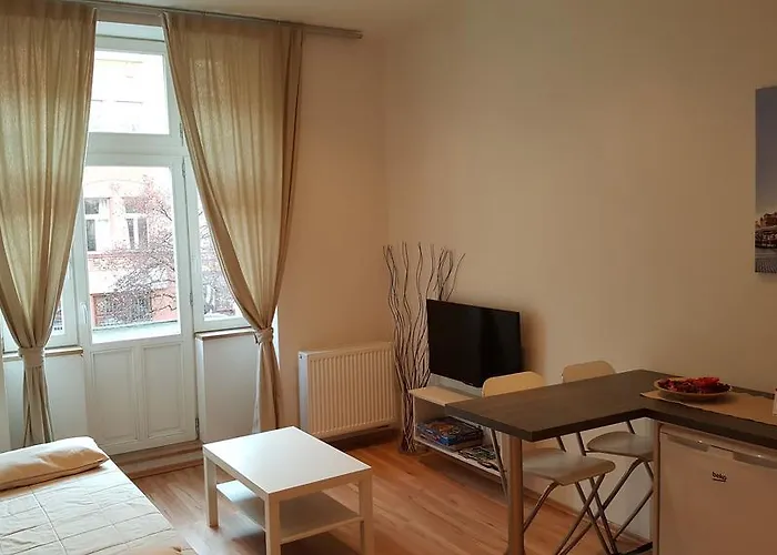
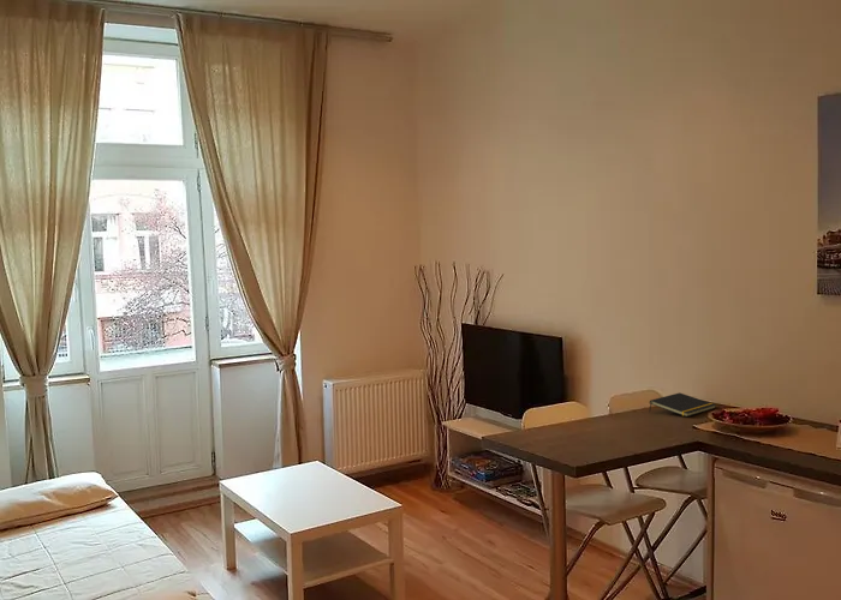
+ notepad (682, 403)
